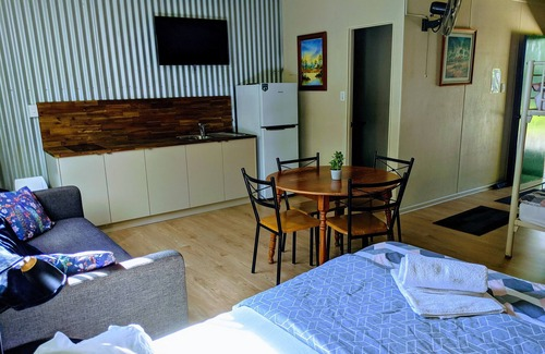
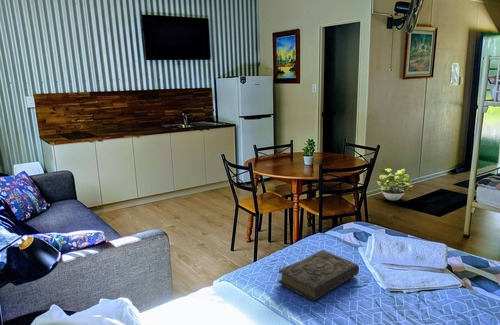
+ book (318, 273)
+ potted plant (394, 183)
